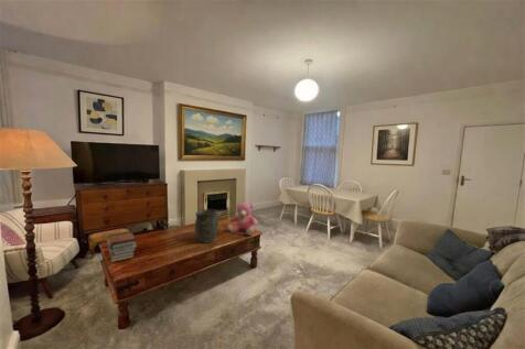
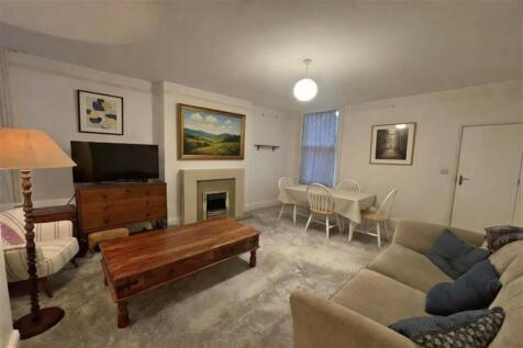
- book stack (121, 246)
- teddy bear (242, 217)
- vase (206, 226)
